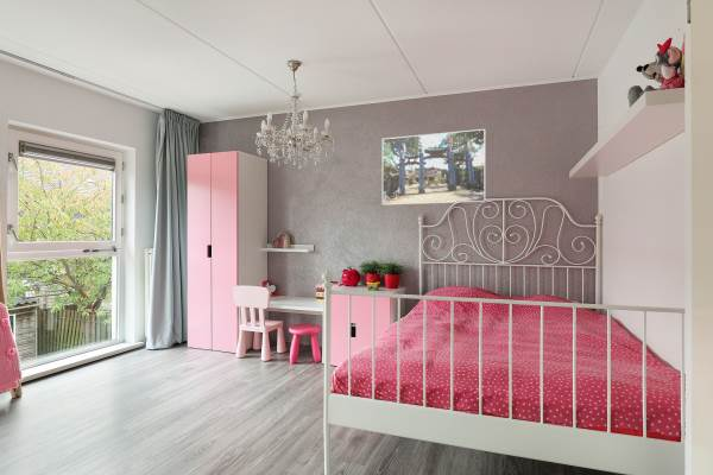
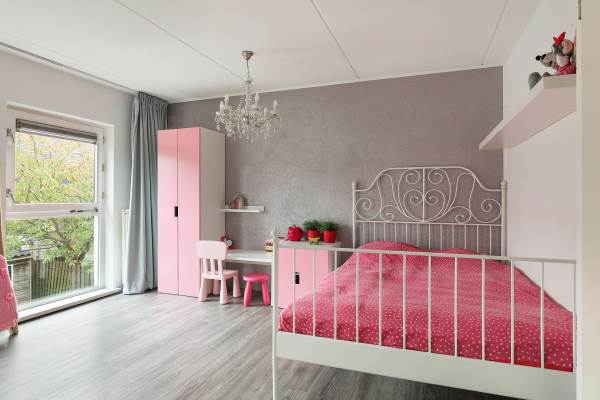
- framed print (431, 169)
